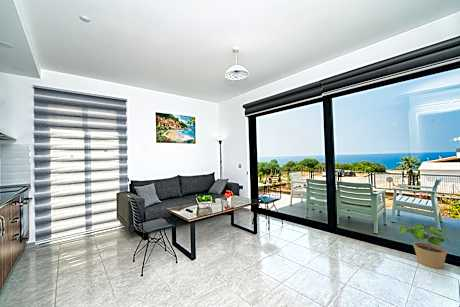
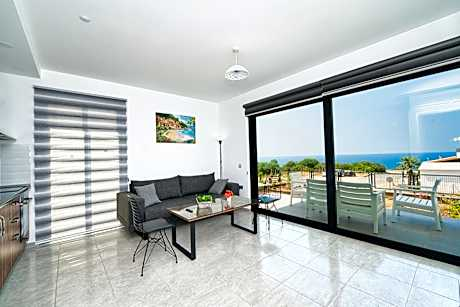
- potted plant (422, 244)
